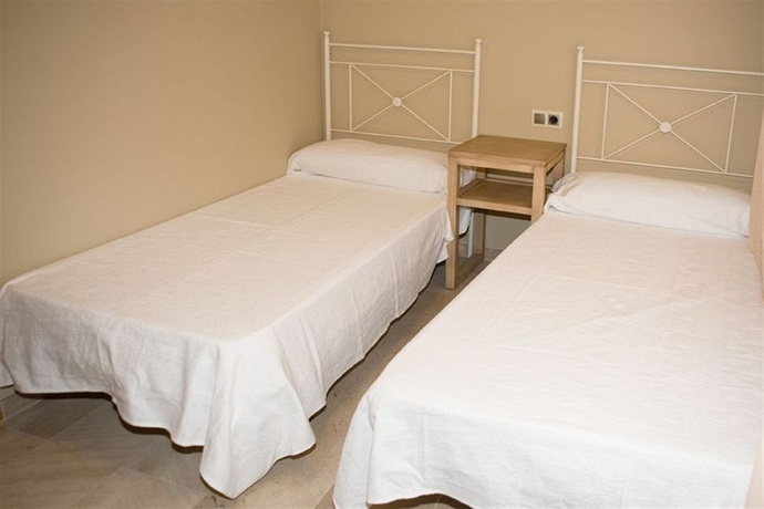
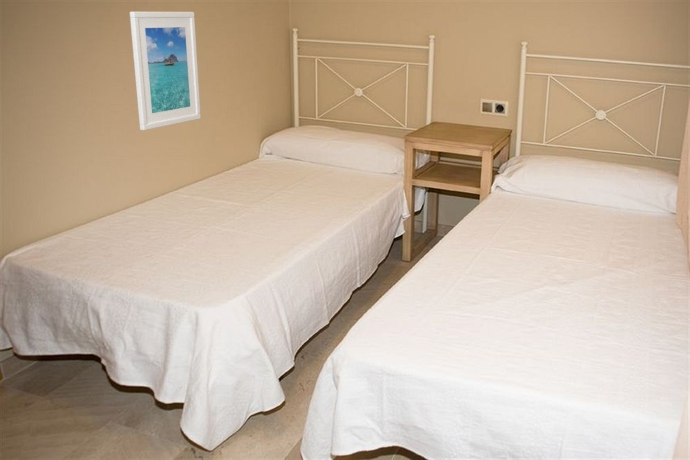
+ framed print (167, 69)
